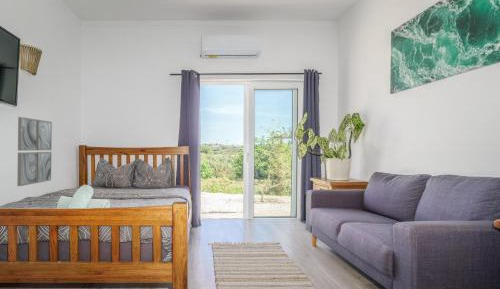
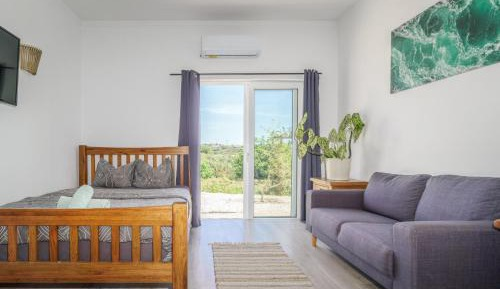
- wall art (36, 152)
